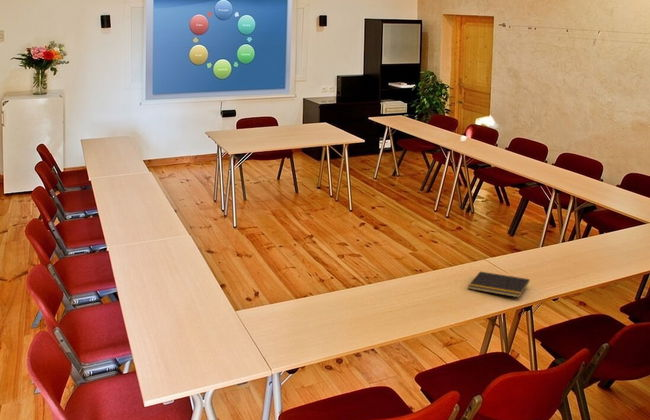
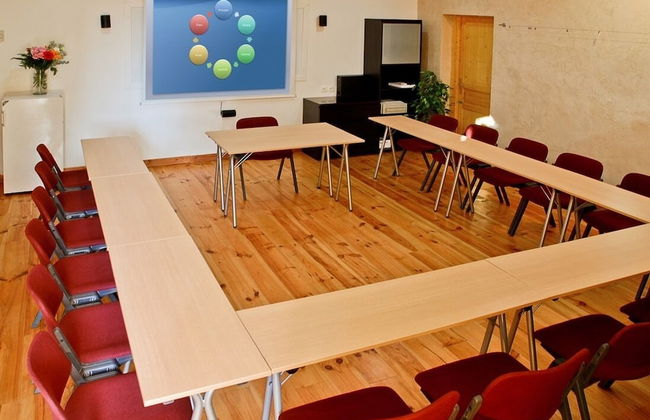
- notepad (498, 283)
